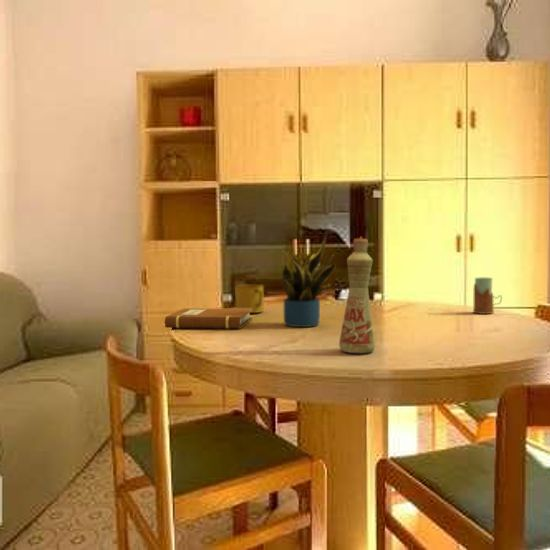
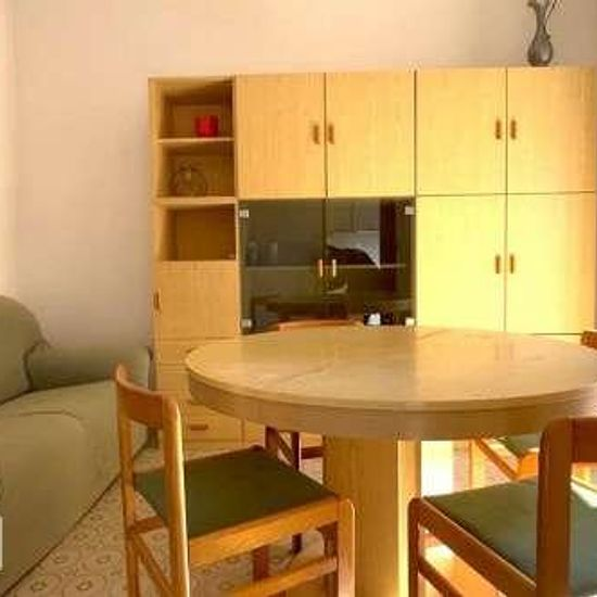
- drinking glass (487, 295)
- bottle (357, 294)
- mug (251, 298)
- notebook (208, 317)
- potted plant (312, 277)
